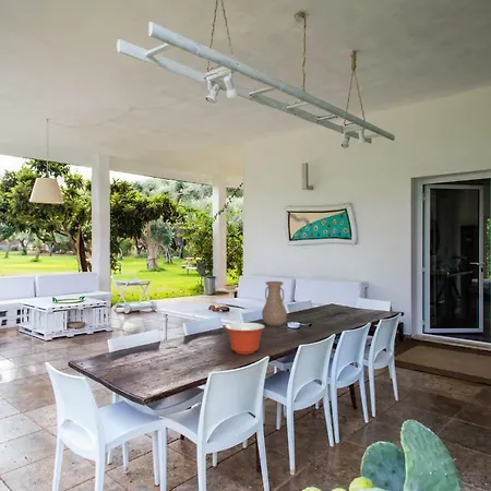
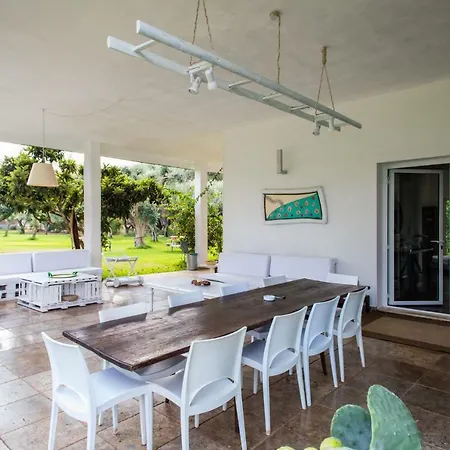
- mixing bowl (244, 338)
- vase (274, 302)
